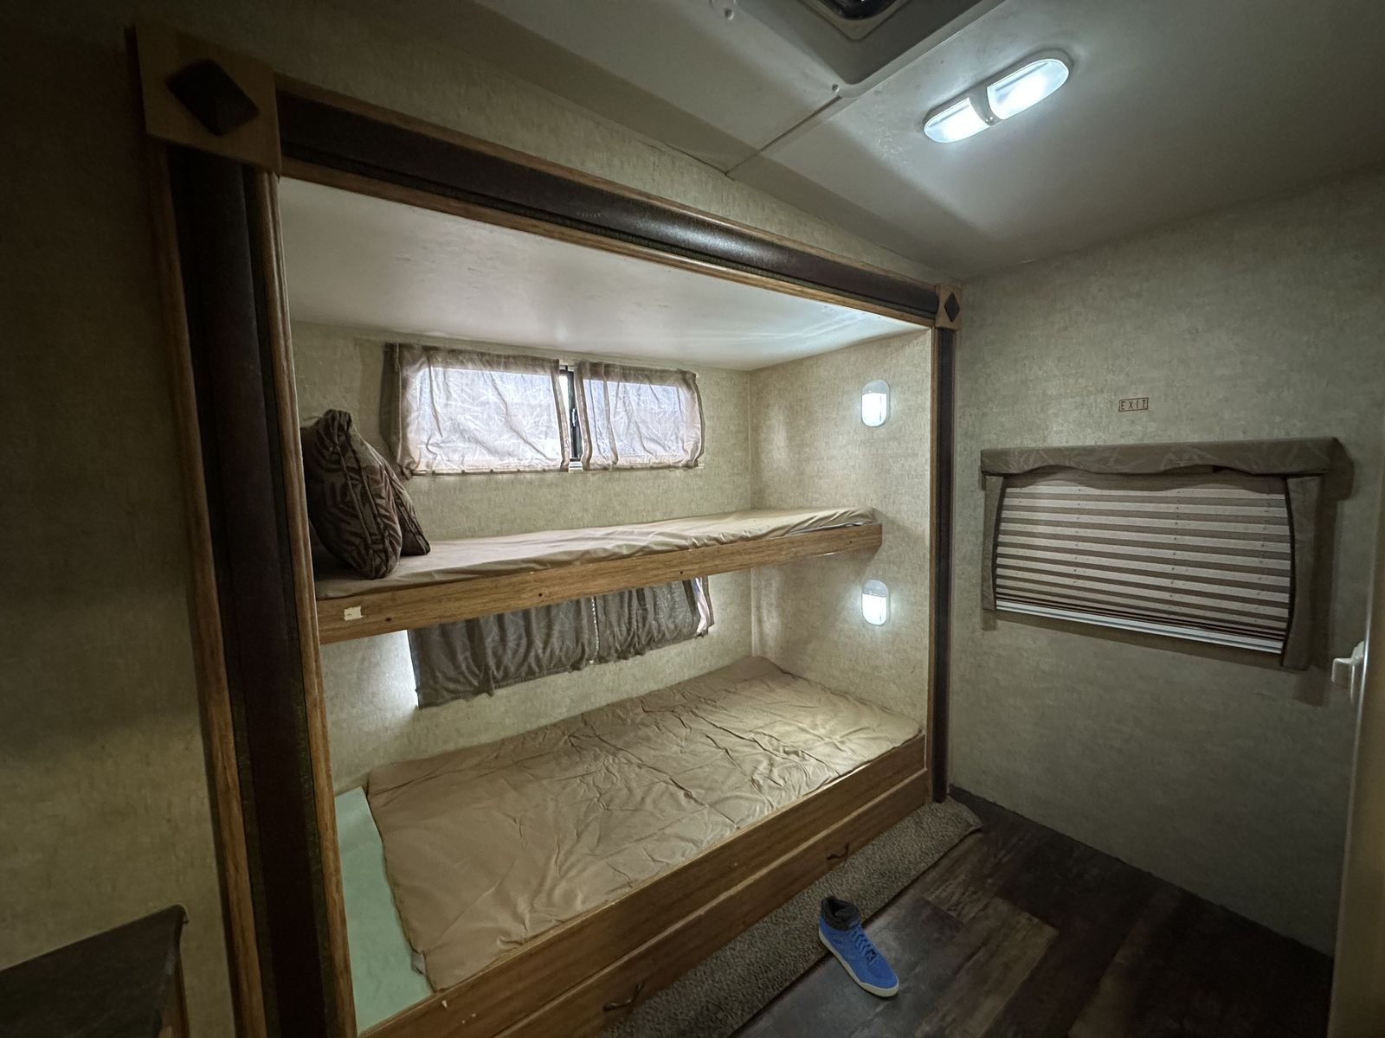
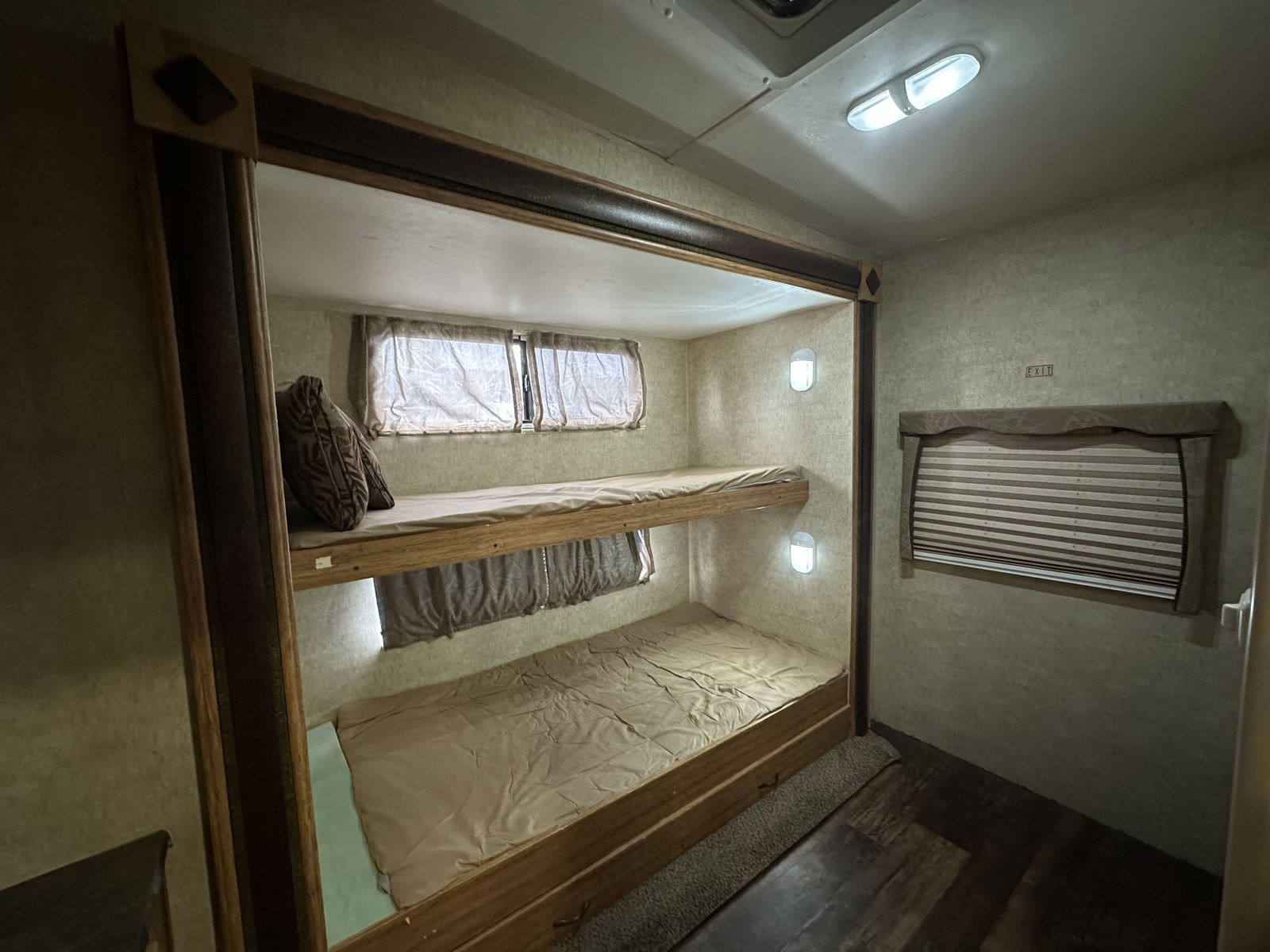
- sneaker (856, 939)
